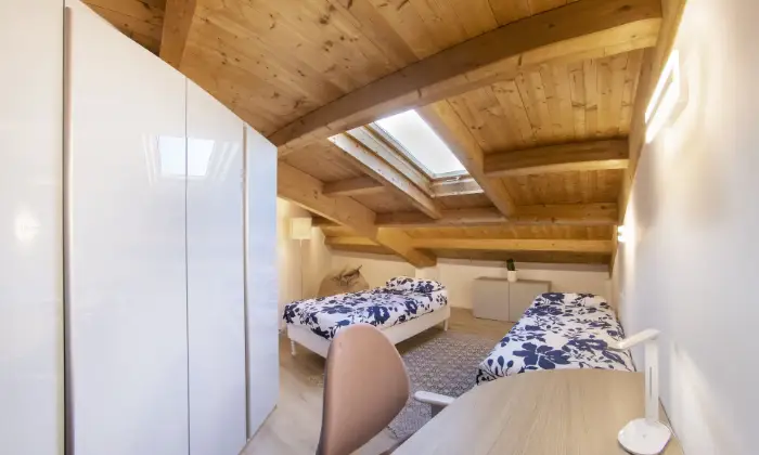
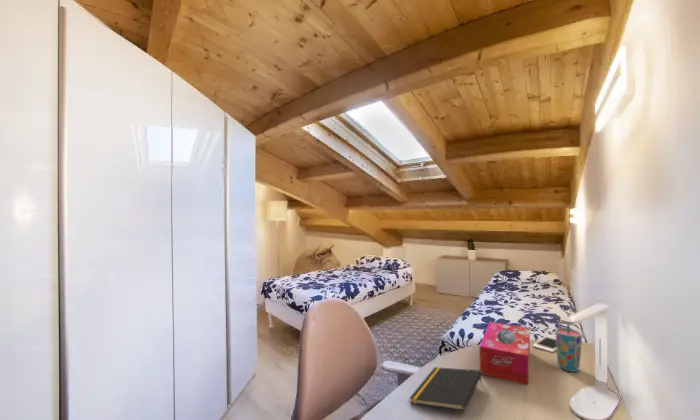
+ notepad (447, 385)
+ tissue box (506, 349)
+ cell phone (549, 343)
+ cup (568, 340)
